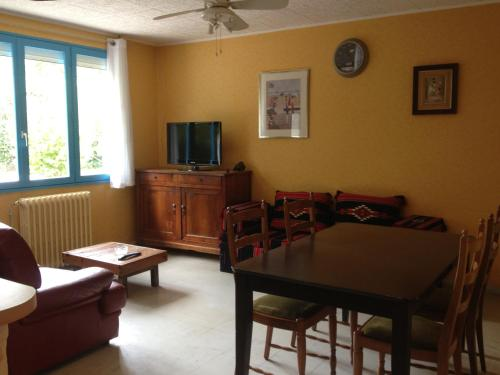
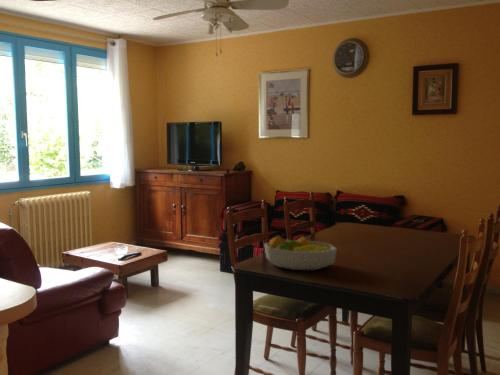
+ fruit bowl (299, 251)
